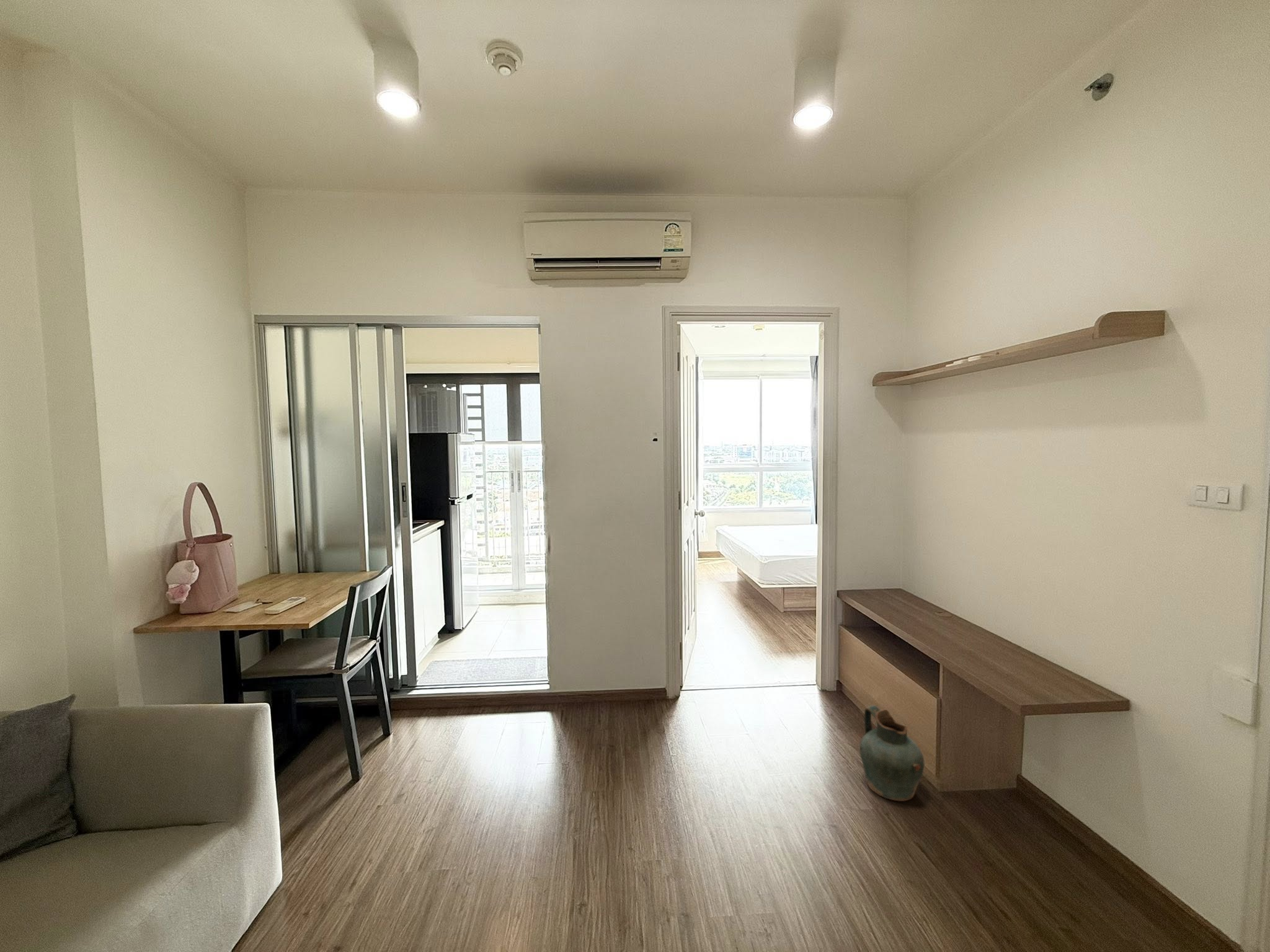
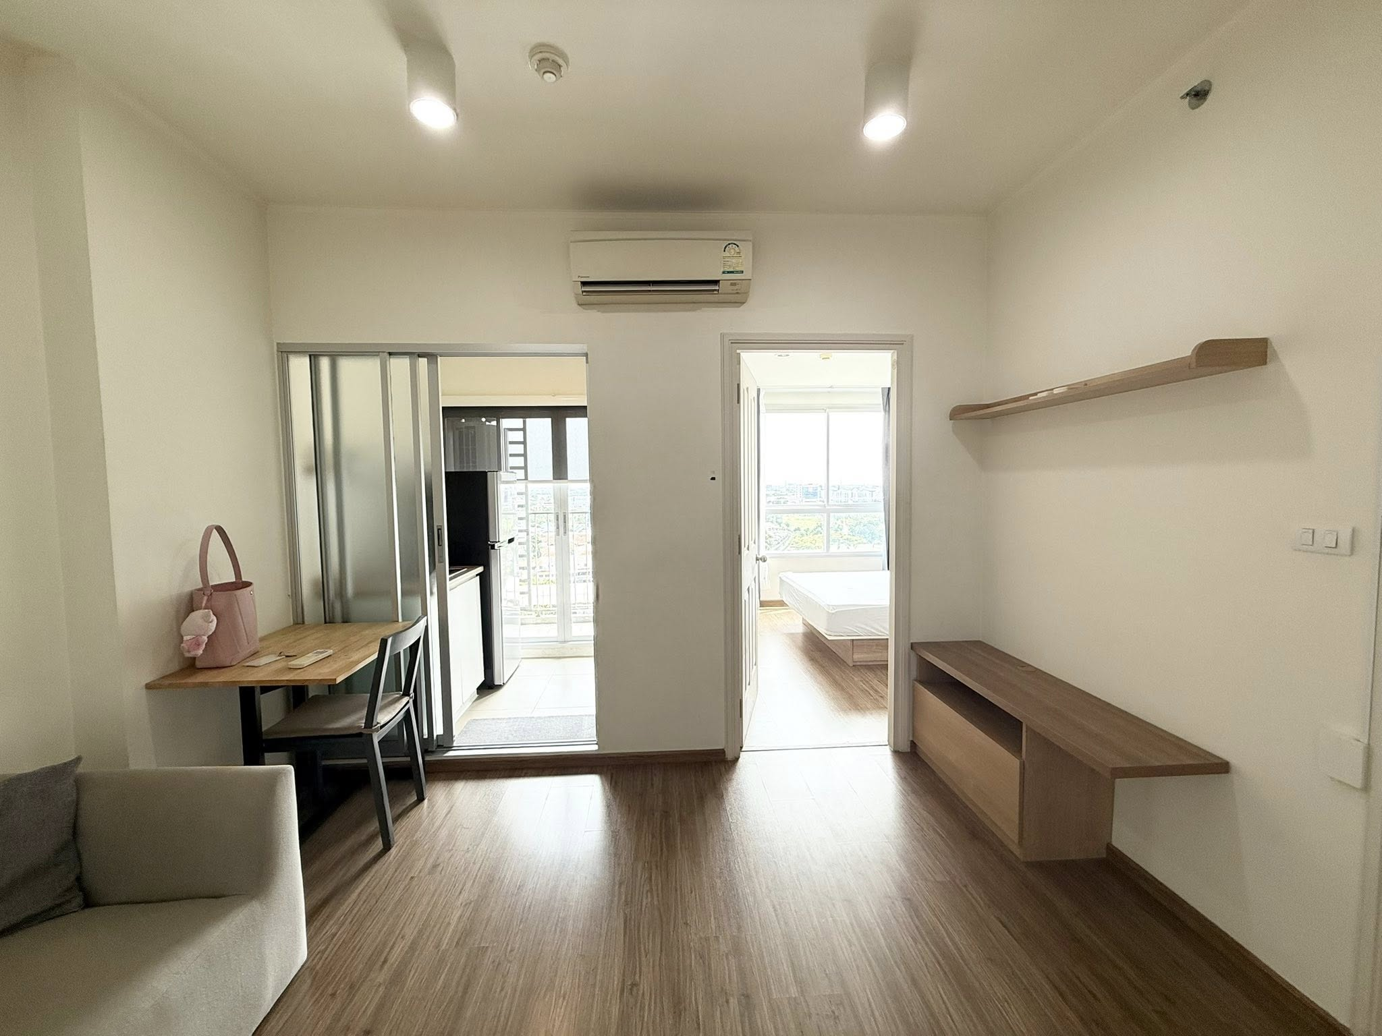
- ceramic jug (891, 751)
